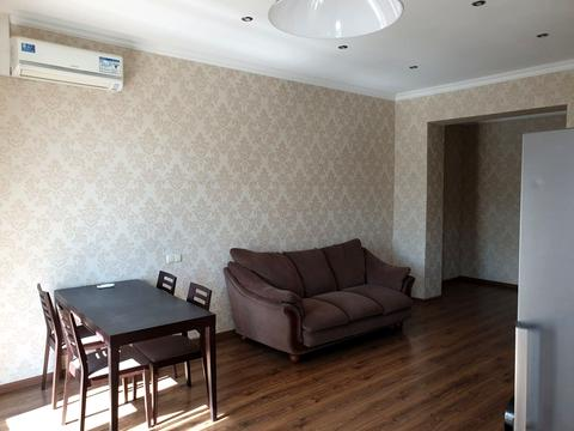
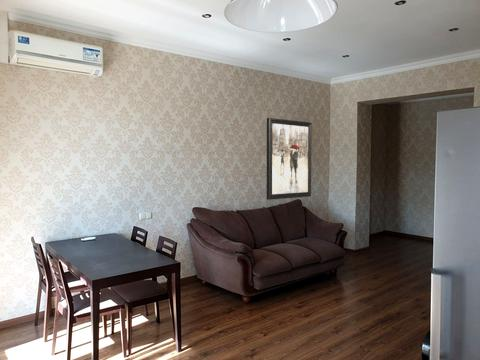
+ wall art (290, 159)
